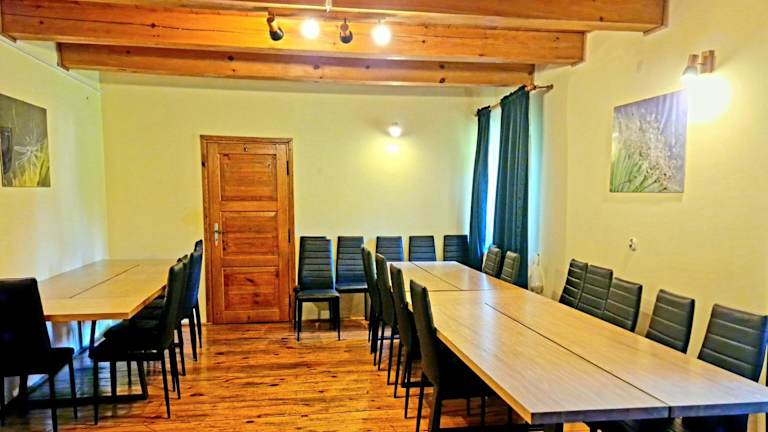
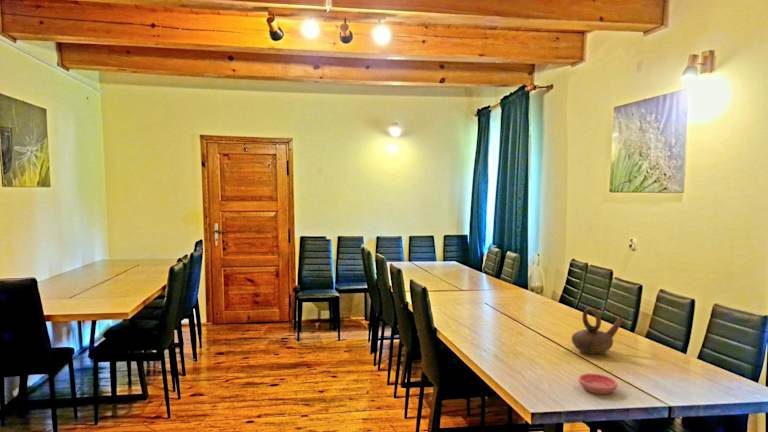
+ saucer (597, 384)
+ teapot (597, 329)
